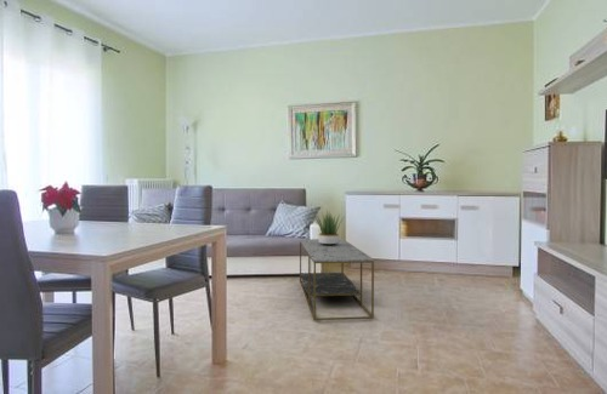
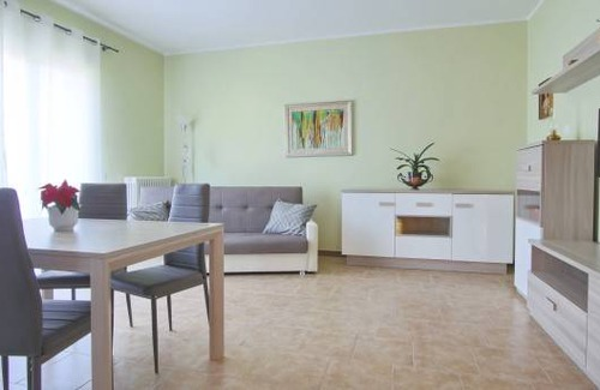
- potted plant (328, 227)
- coffee table (330, 273)
